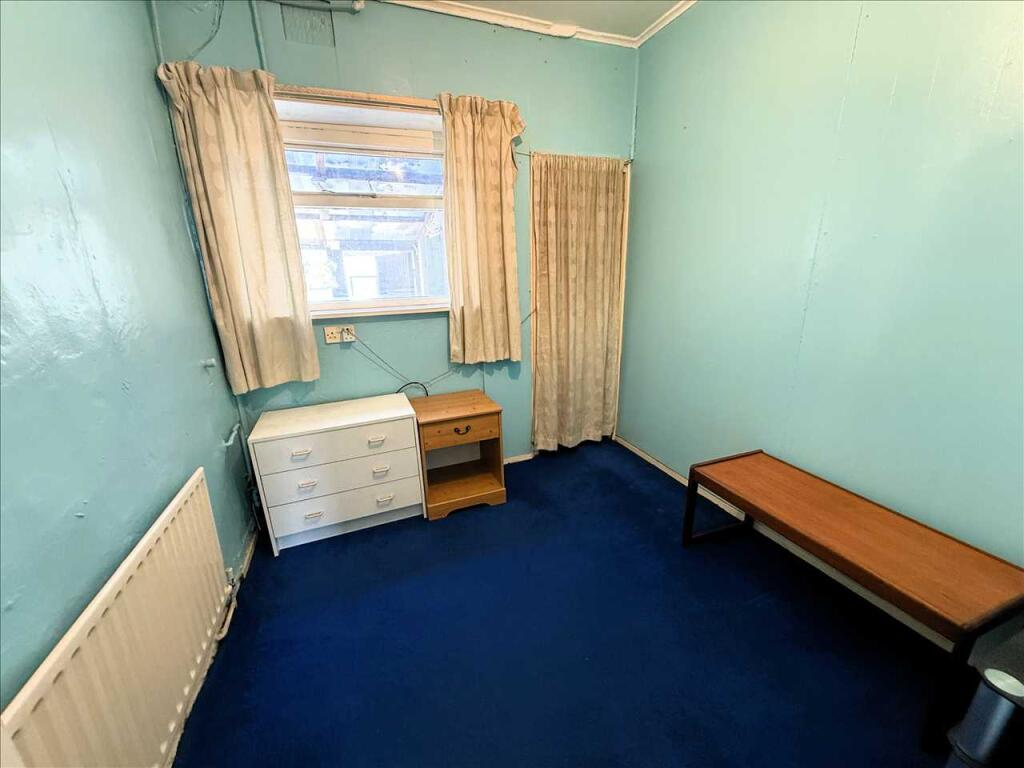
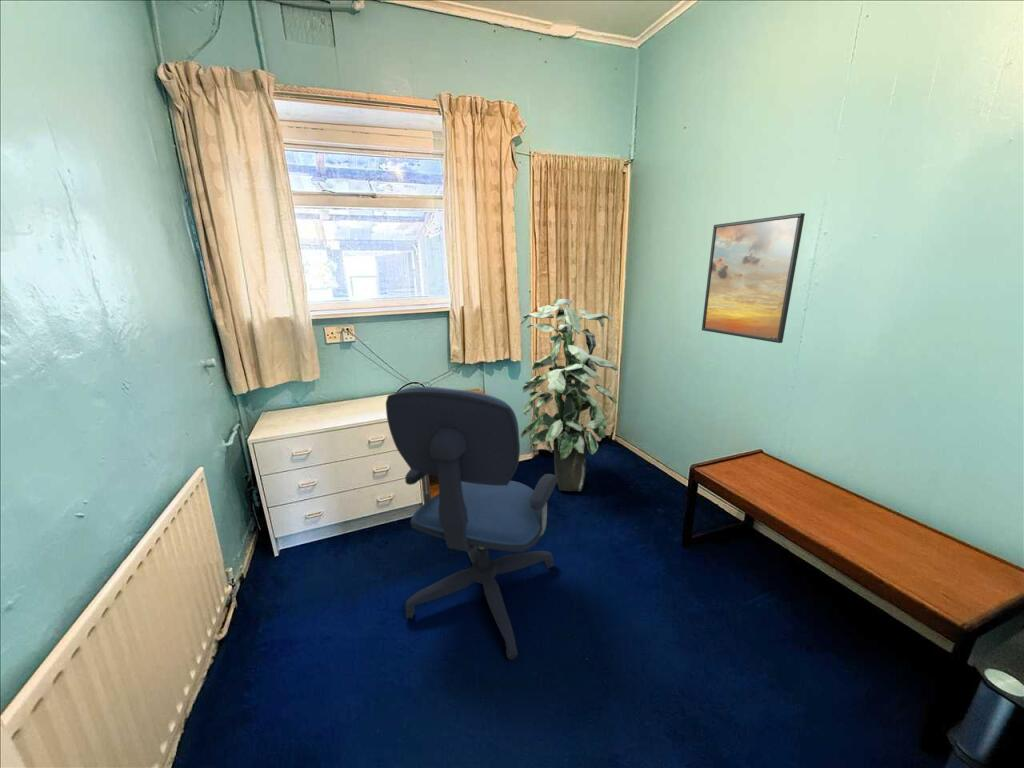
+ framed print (745, 280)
+ office chair (481, 491)
+ indoor plant (564, 395)
